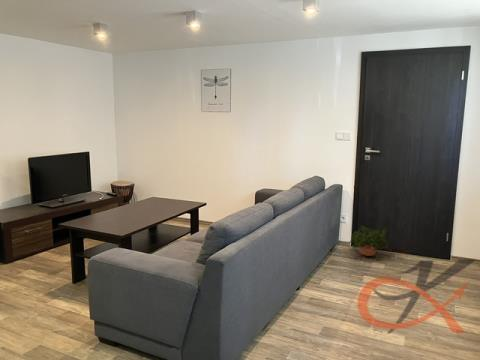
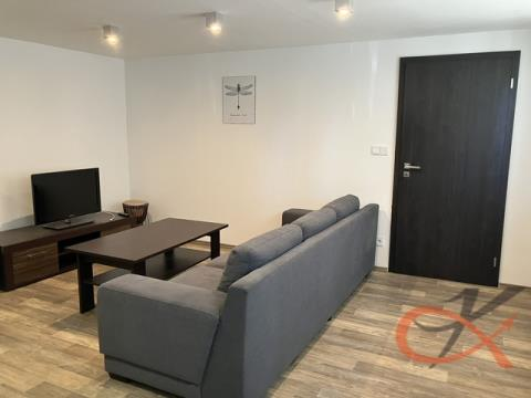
- potted plant (368, 241)
